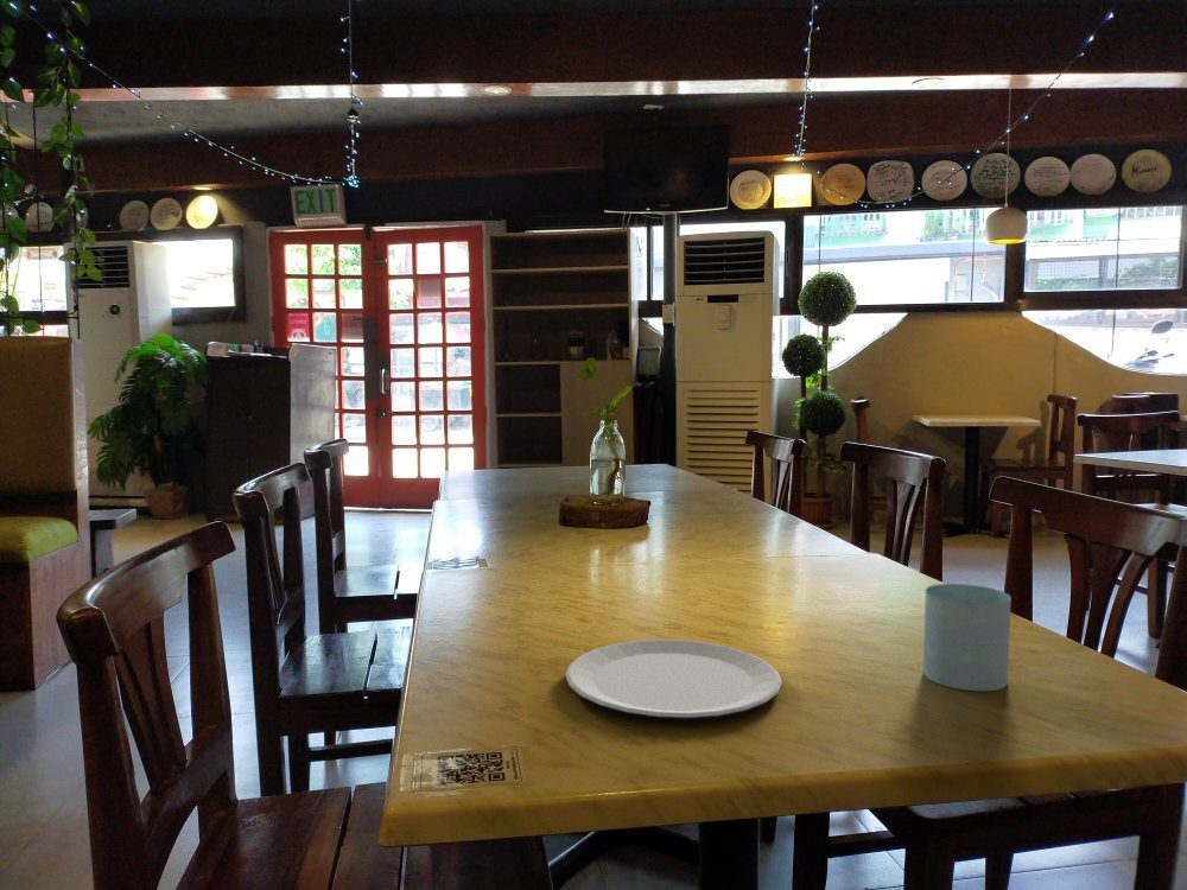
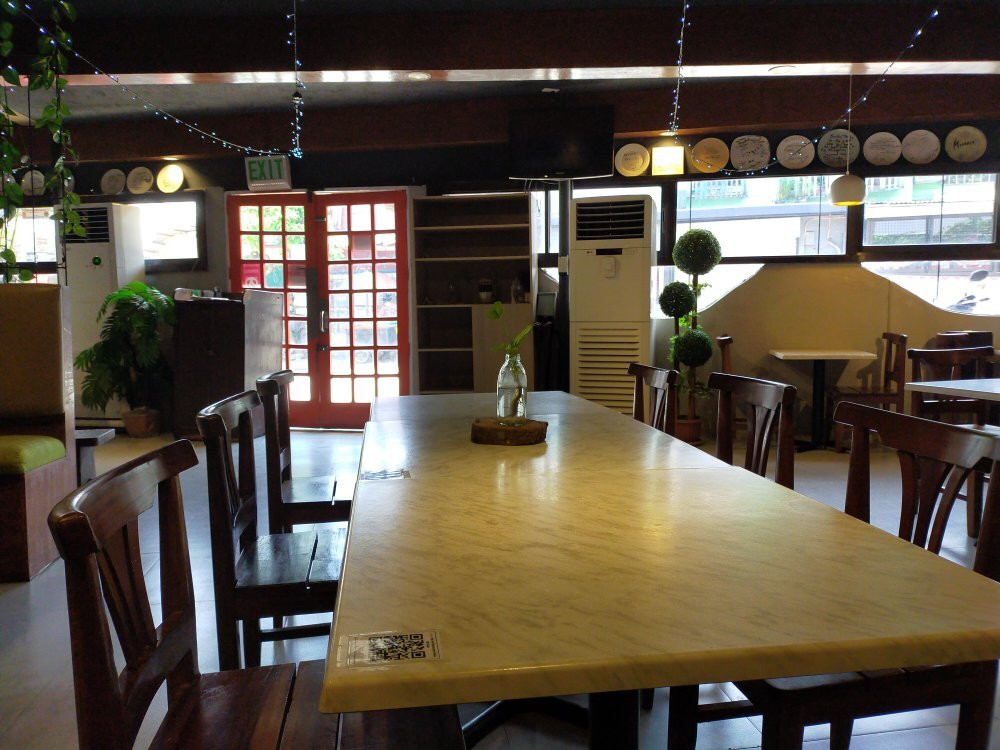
- plate (672, 676)
- glass (965, 635)
